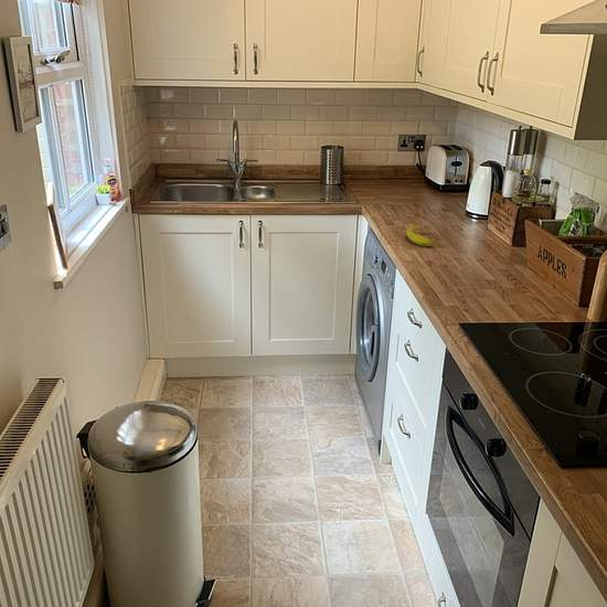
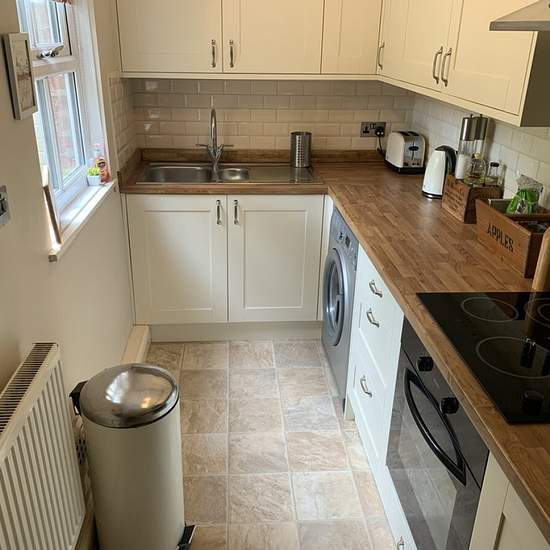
- fruit (419, 235)
